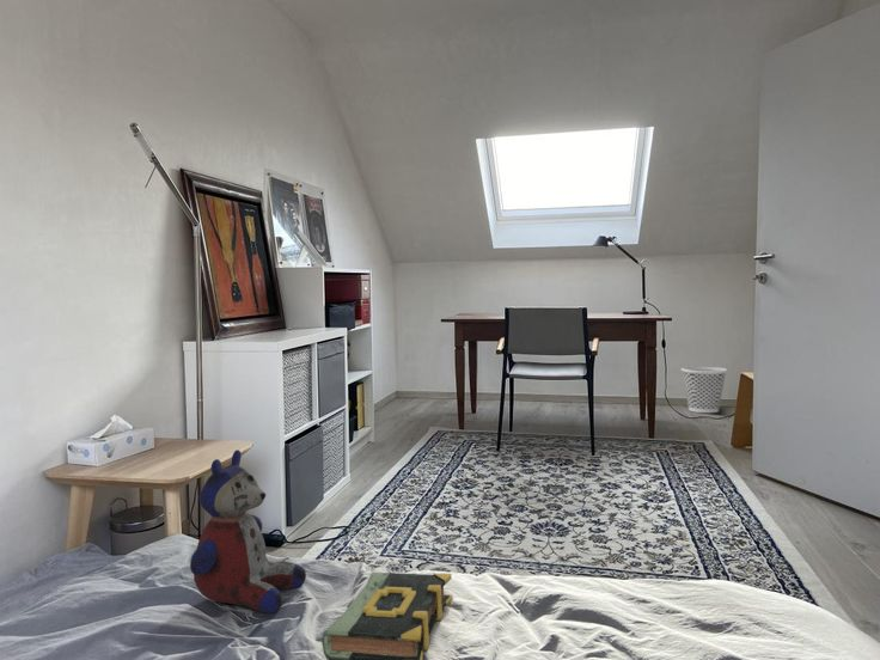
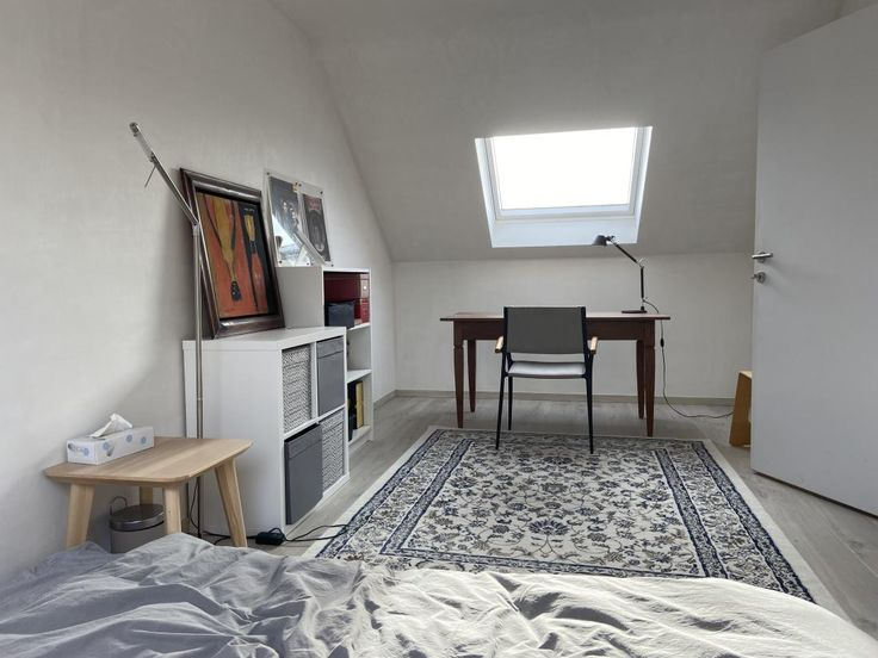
- book (396, 606)
- wastebasket (703, 389)
- stuffed bear (248, 526)
